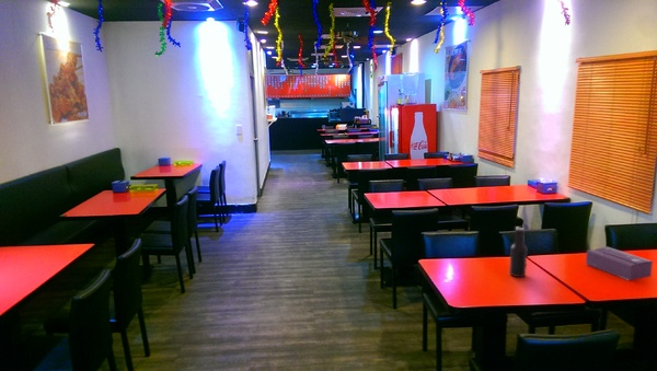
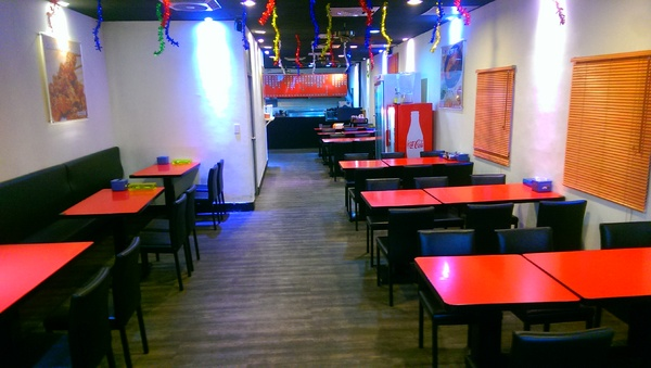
- beer bottle (518, 252)
- tissue box (618, 262)
